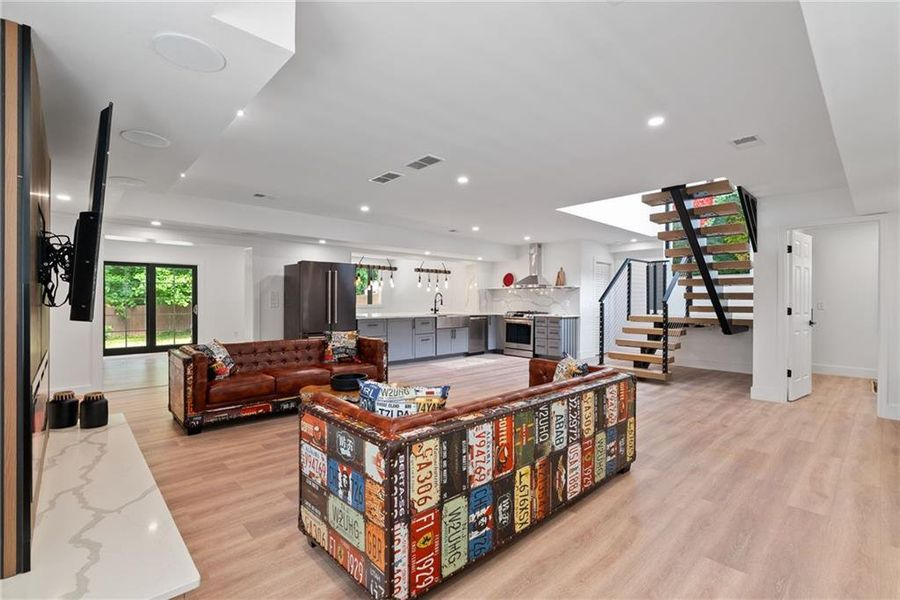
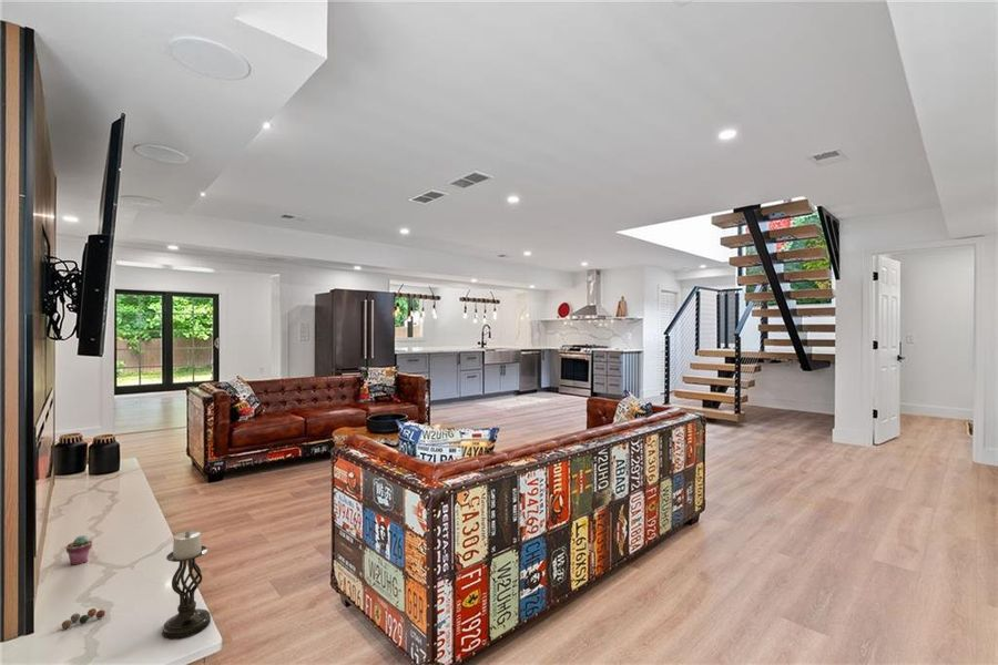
+ potted succulent (79, 549)
+ candle holder (186, 577)
+ decorative ball (83, 616)
